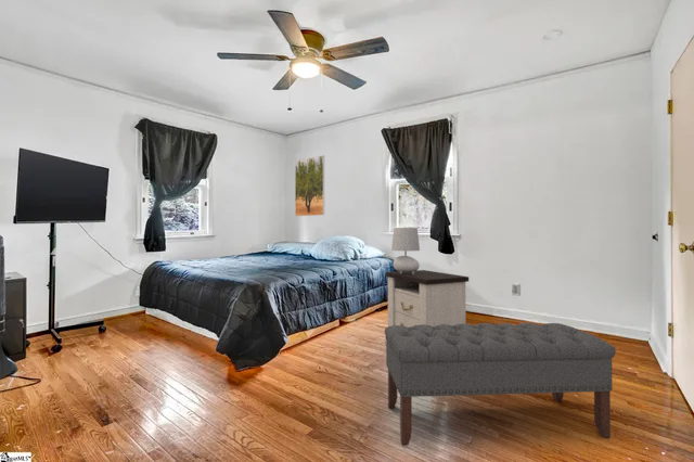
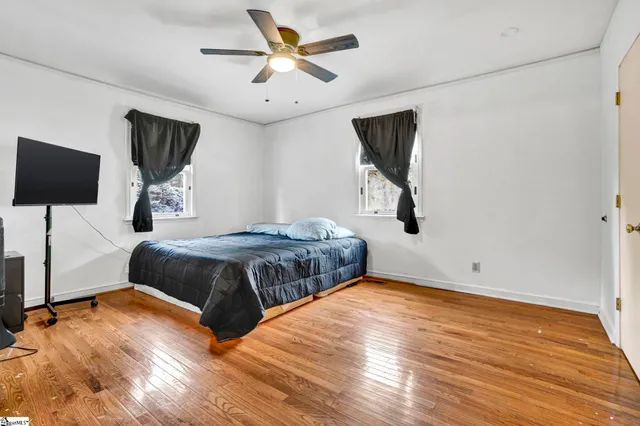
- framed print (309, 187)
- table lamp (406, 249)
- nightstand (424, 309)
- bench (489, 375)
